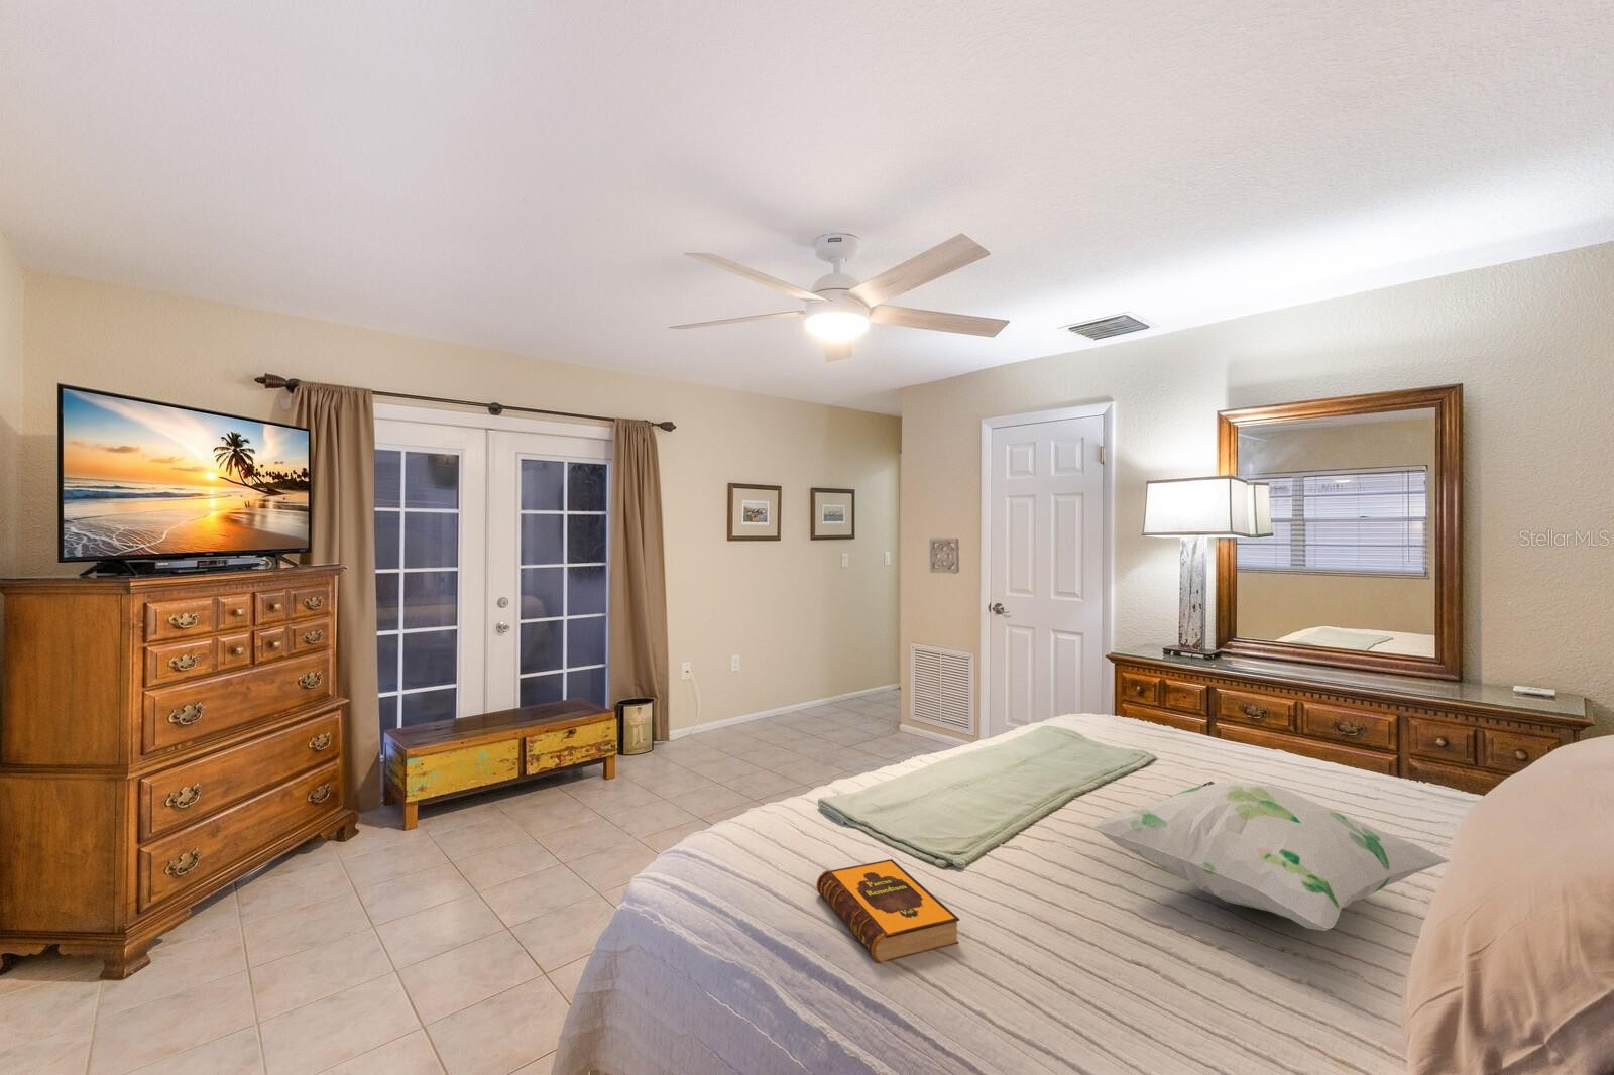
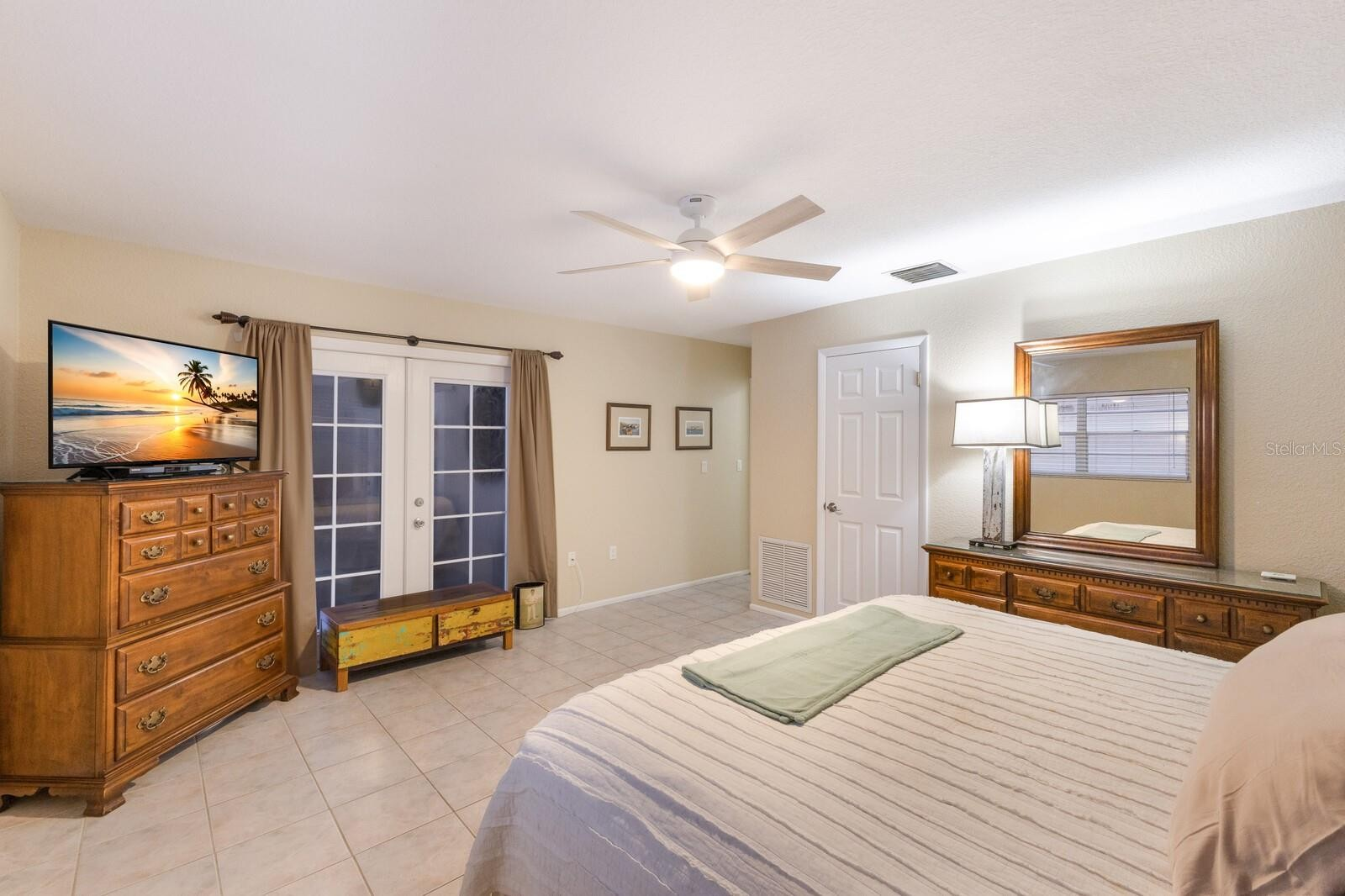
- wall ornament (944, 555)
- hardback book (883, 907)
- decorative pillow (1254, 840)
